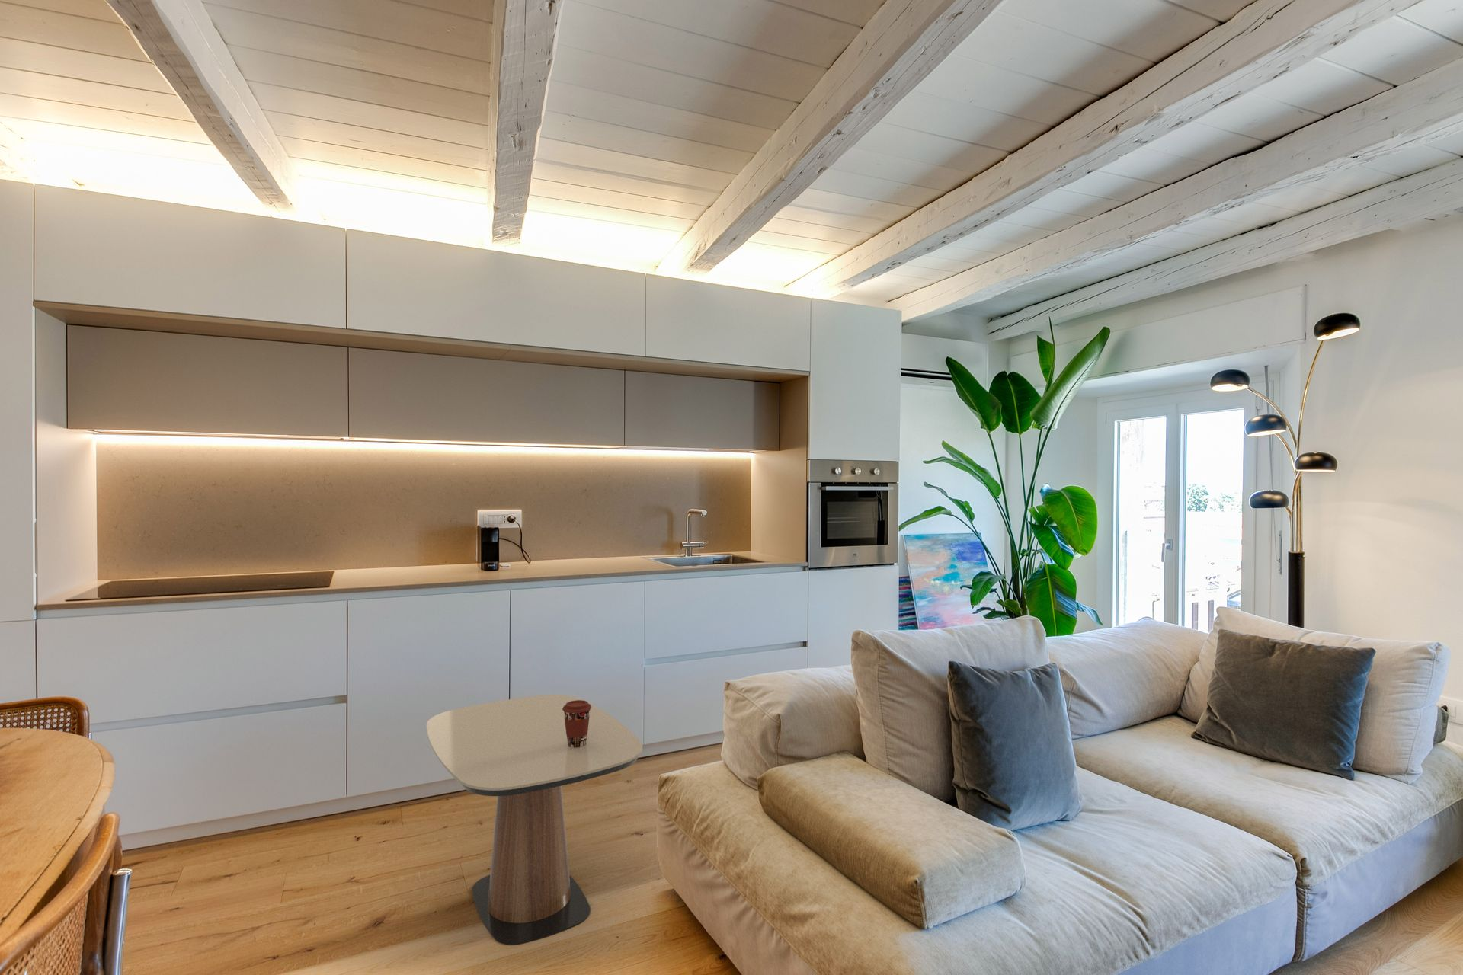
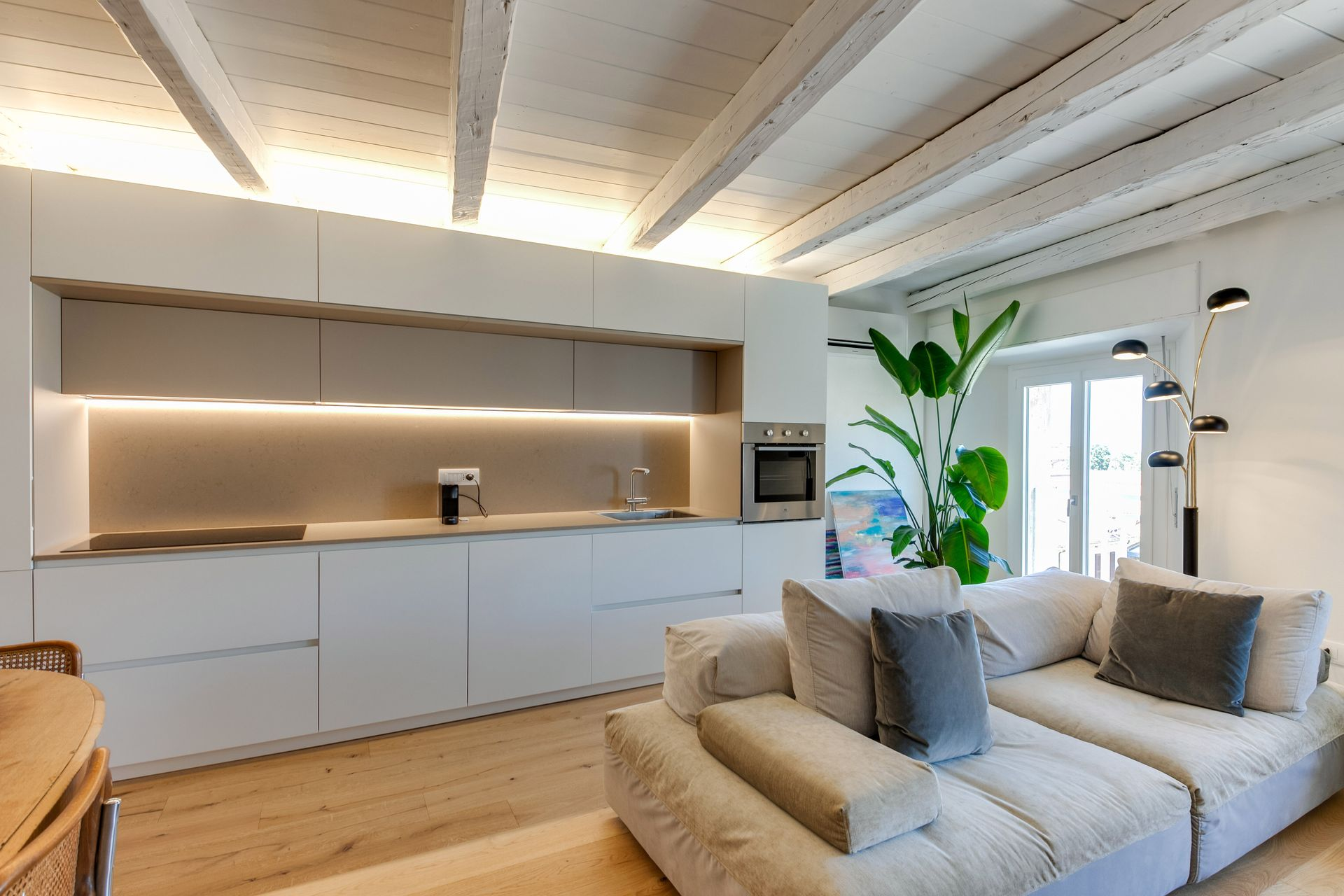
- side table (529, 816)
- coffee cup (577, 723)
